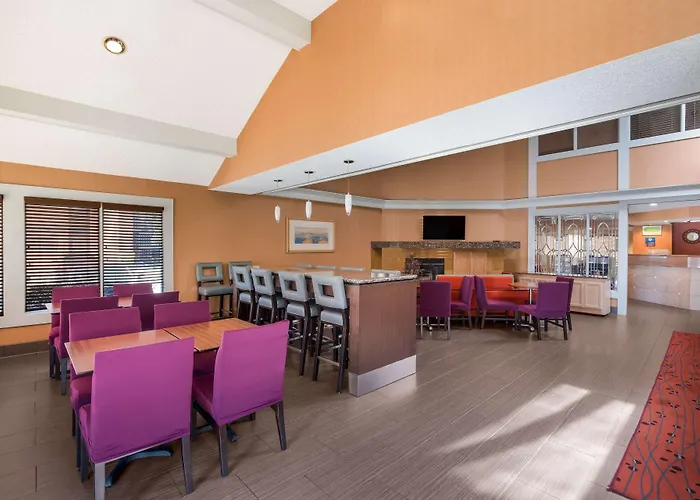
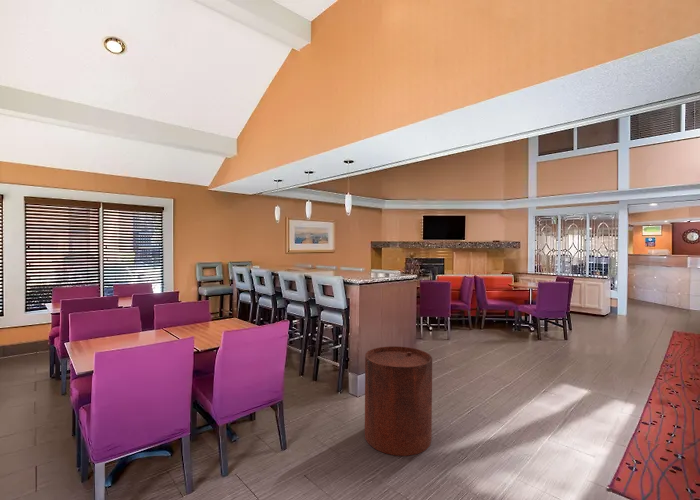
+ trash can (397, 395)
